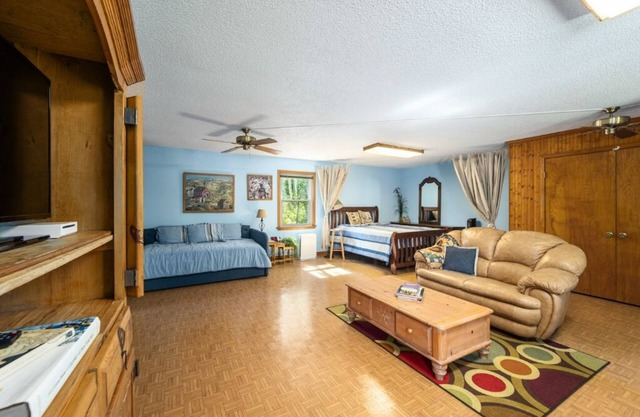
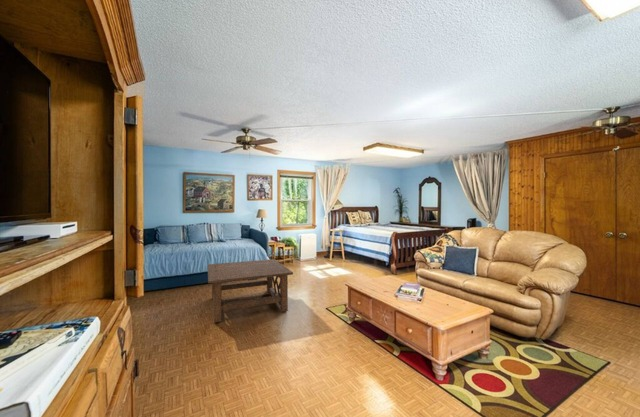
+ coffee table (247, 286)
